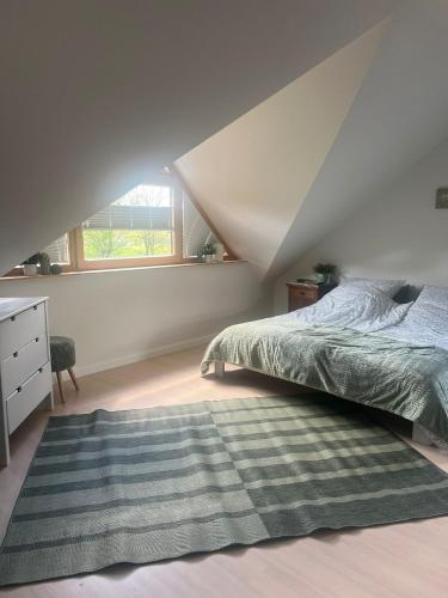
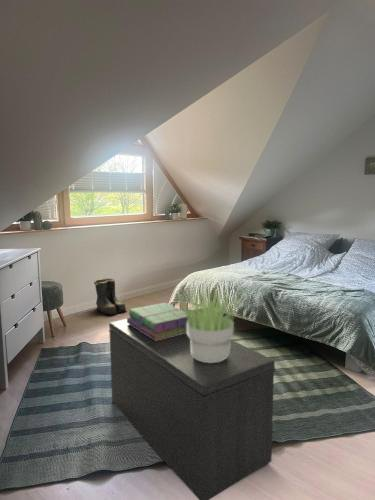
+ bench (181, 383)
+ potted plant (209, 323)
+ boots (109, 295)
+ stack of books (160, 319)
